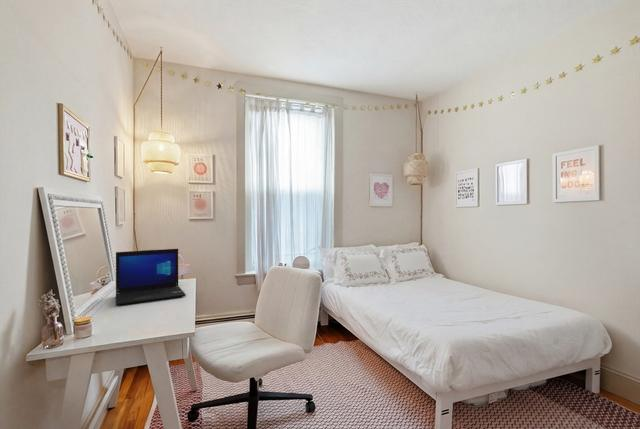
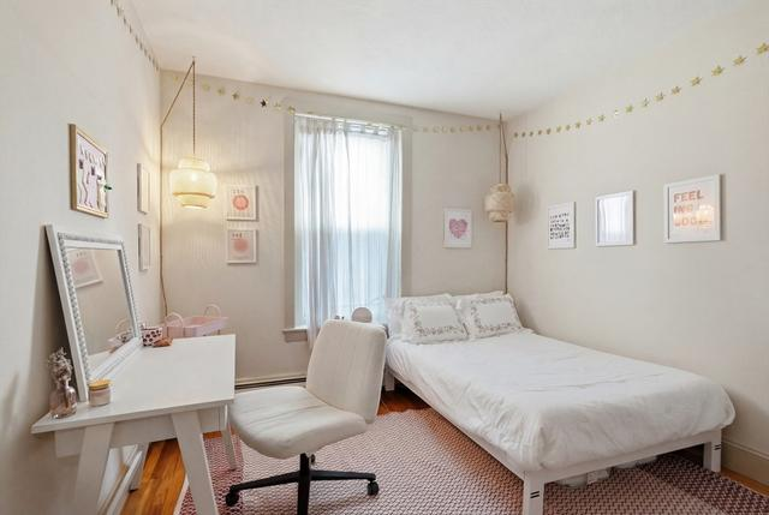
- laptop (150, 274)
